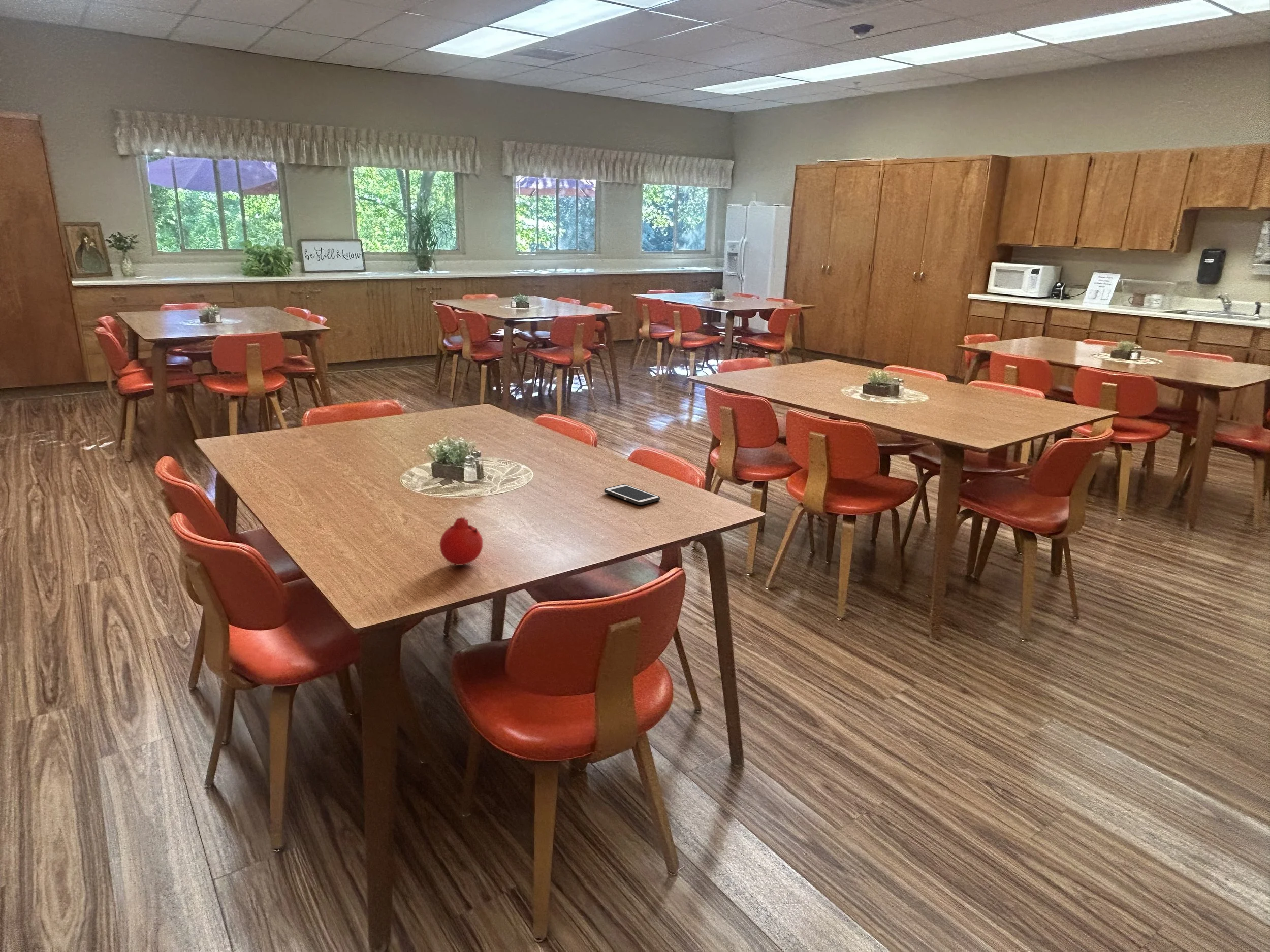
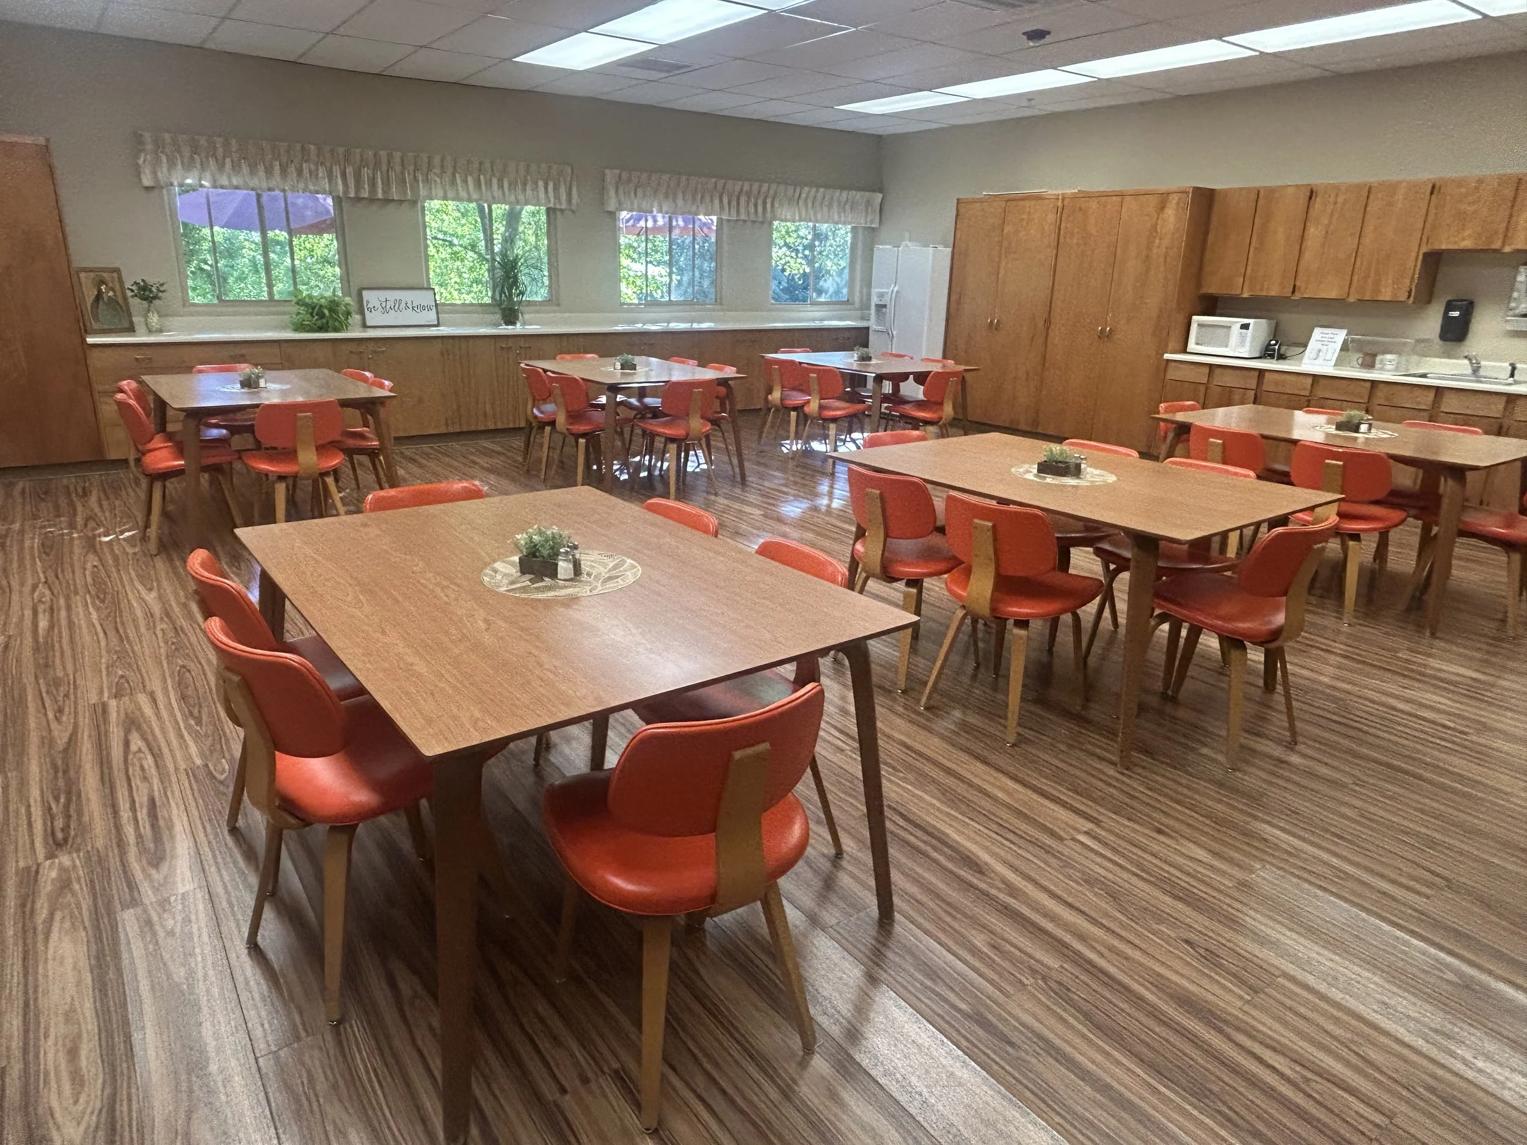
- fruit (461, 541)
- cell phone (631, 494)
